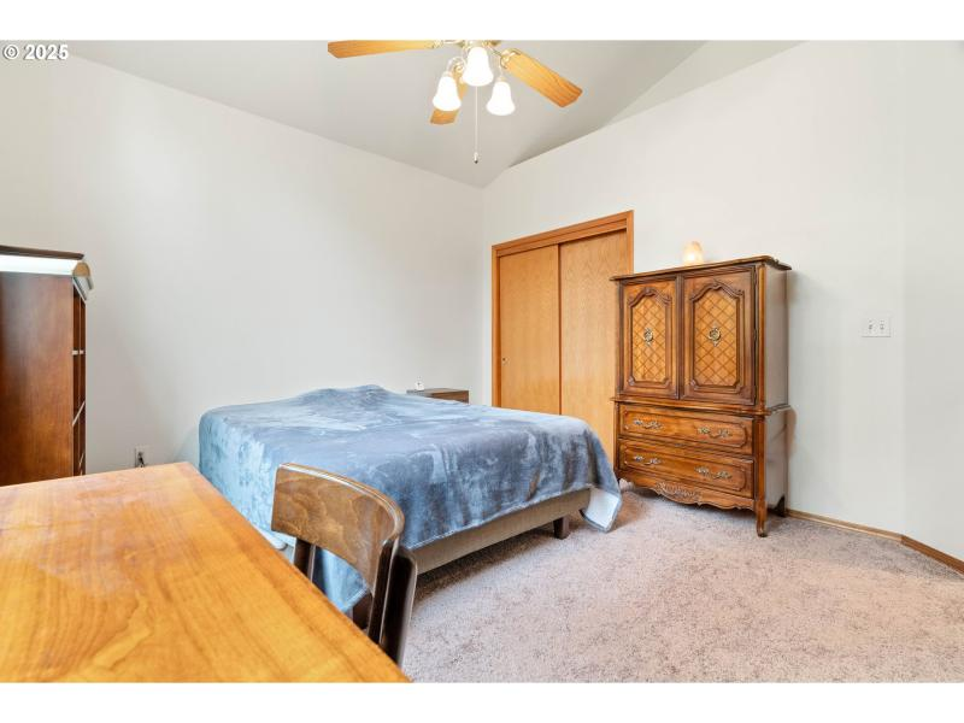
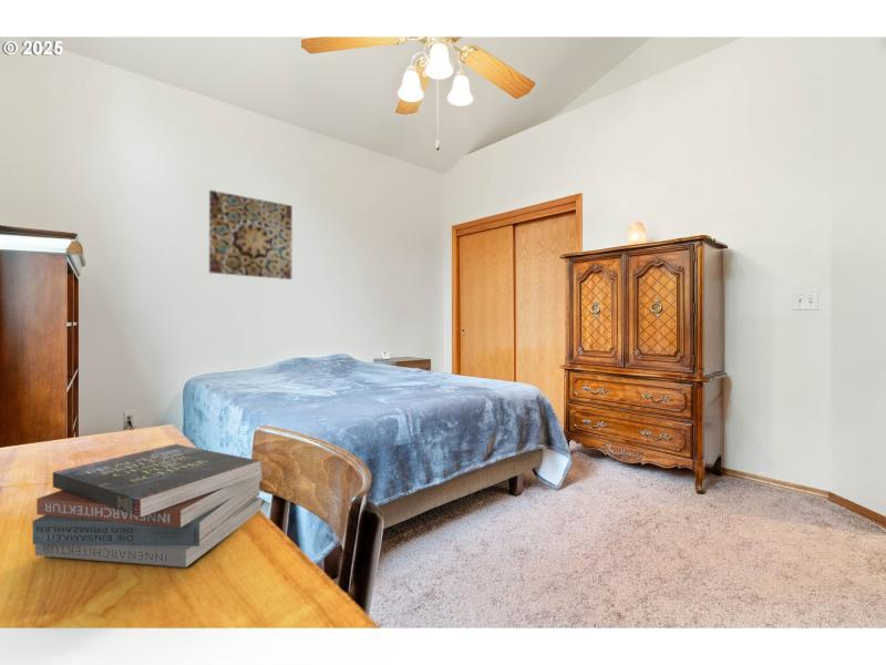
+ book (161, 498)
+ wall art (253, 237)
